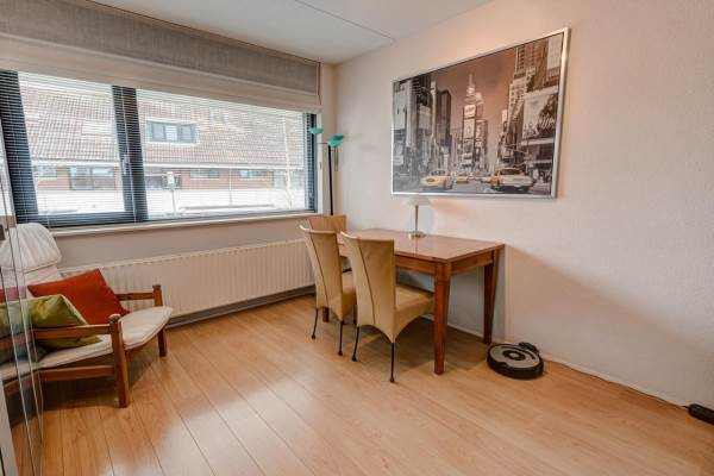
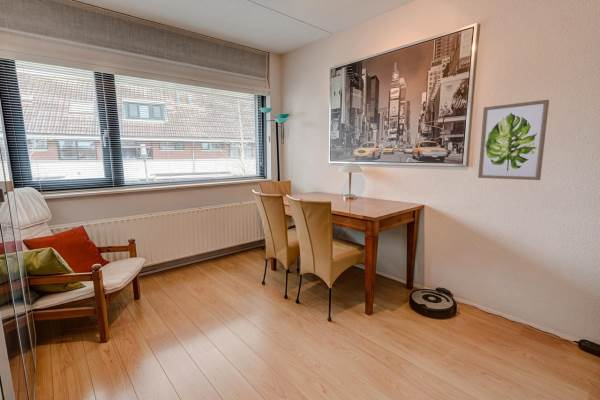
+ wall art (510, 142)
